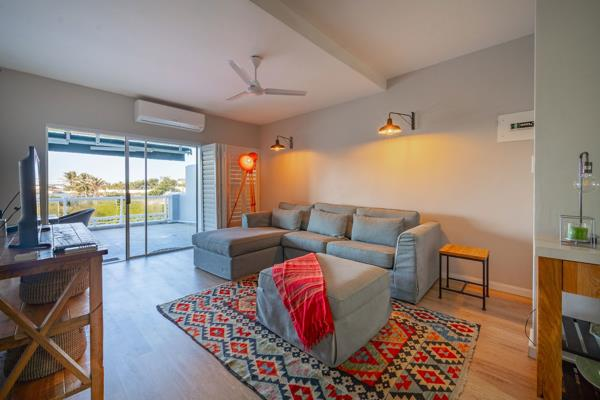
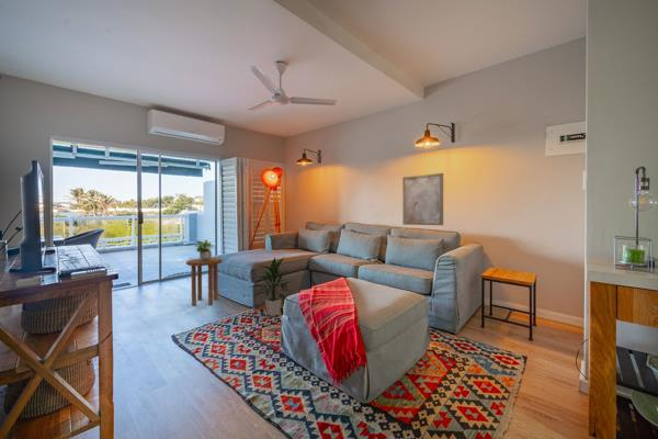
+ wall art (421, 200)
+ side table (201, 281)
+ potted plant (203, 249)
+ indoor plant (273, 286)
